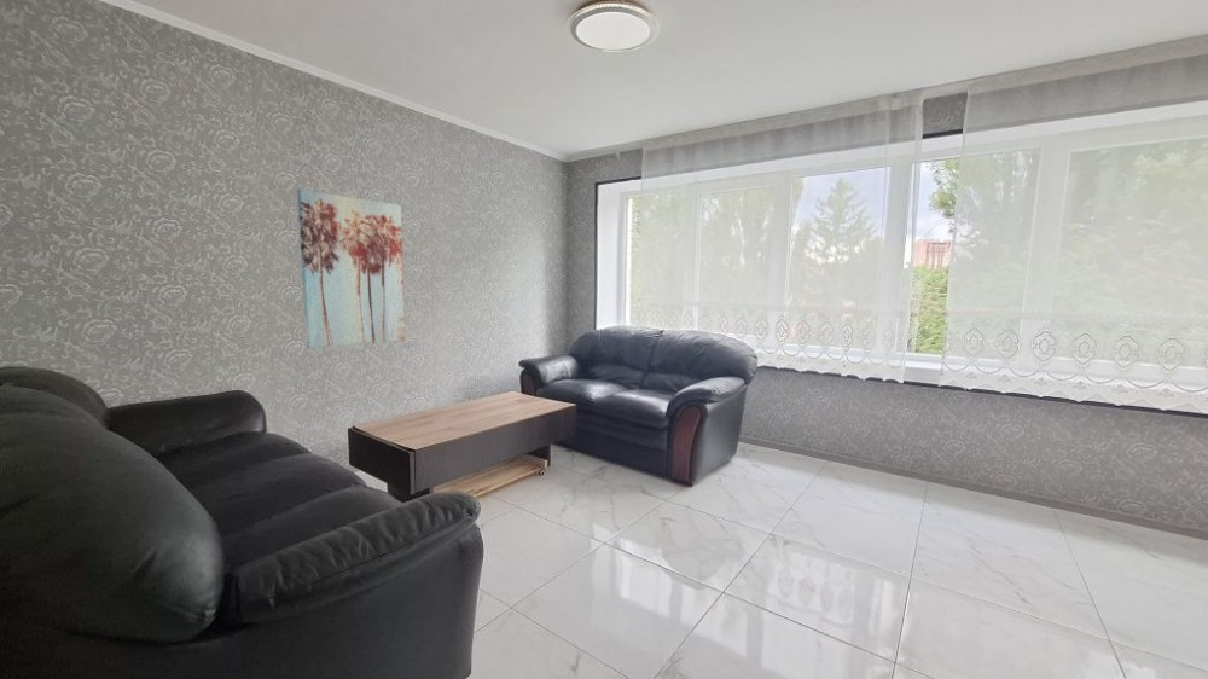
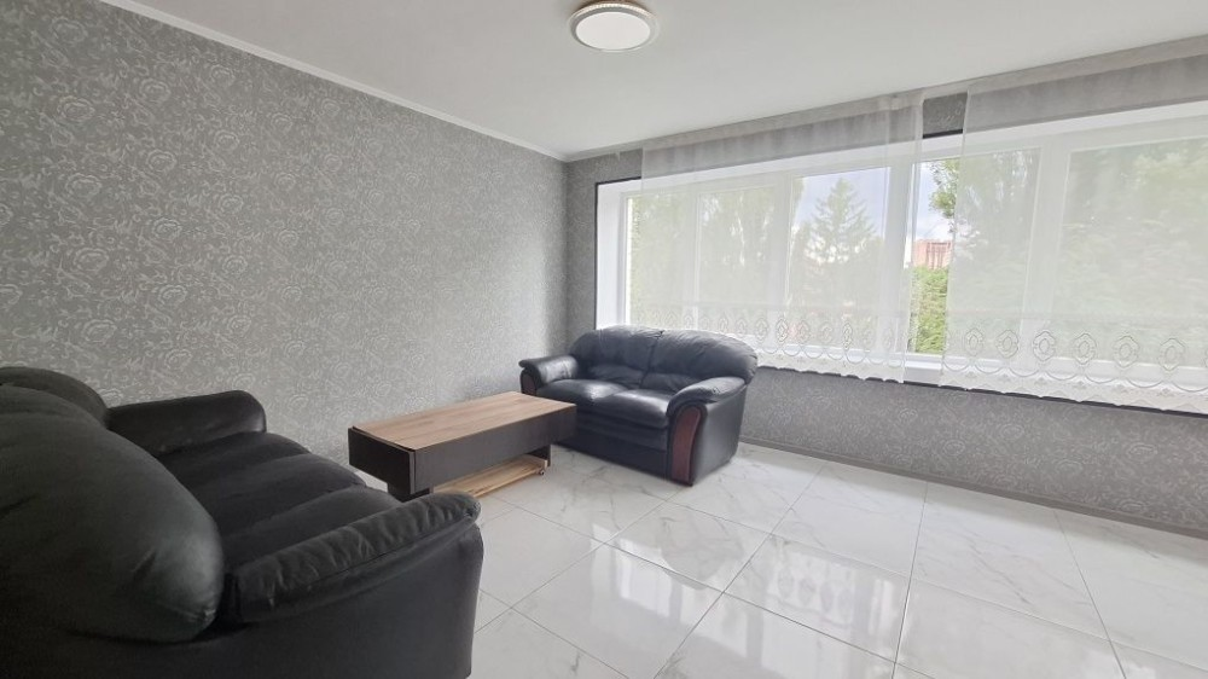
- wall art (356, 272)
